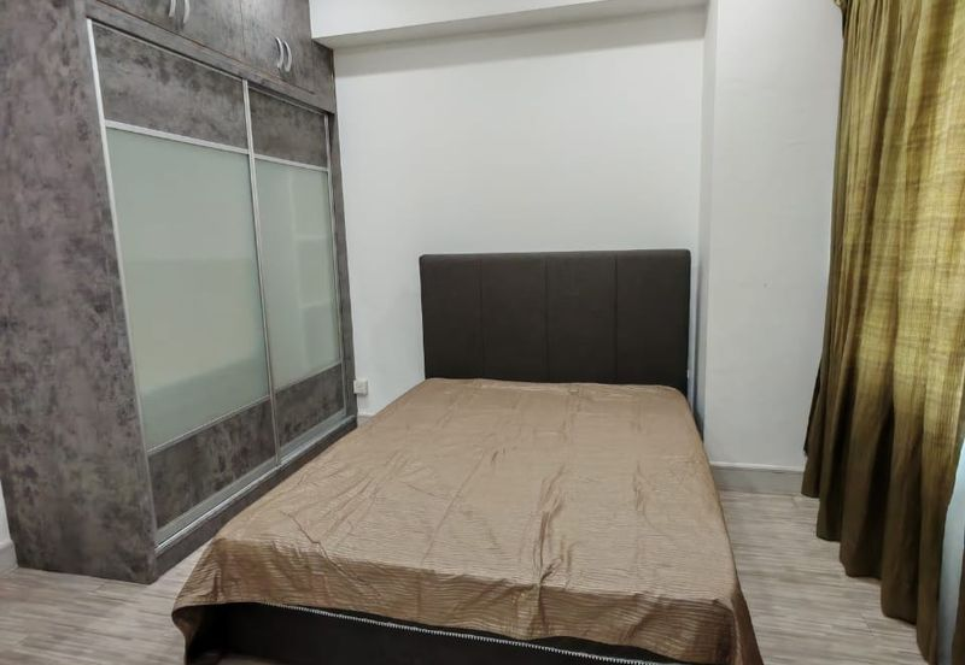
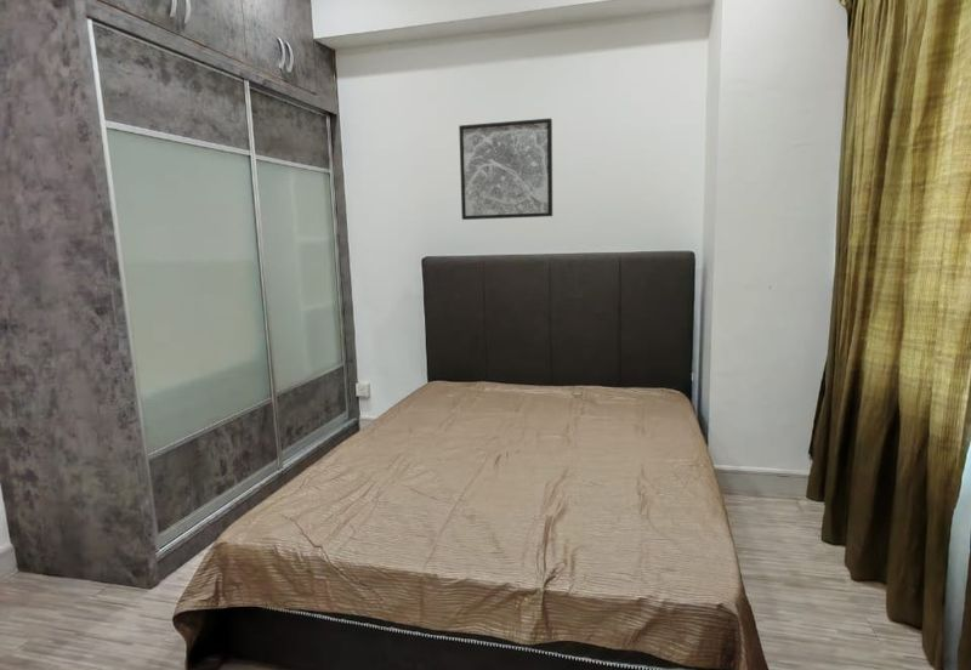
+ wall art (505, 170)
